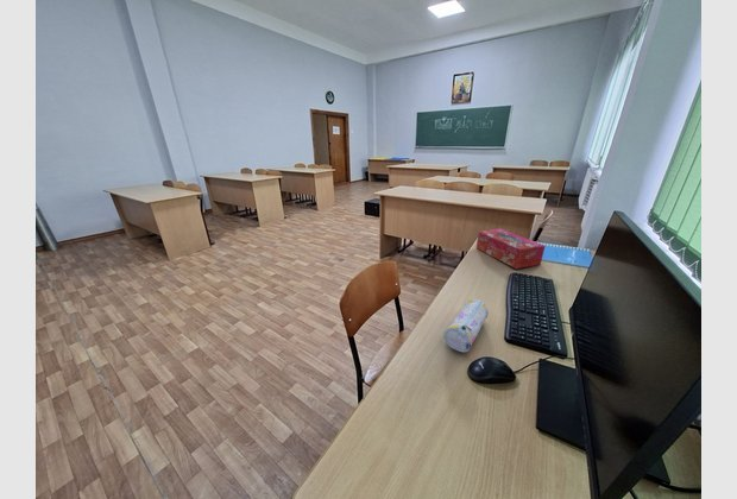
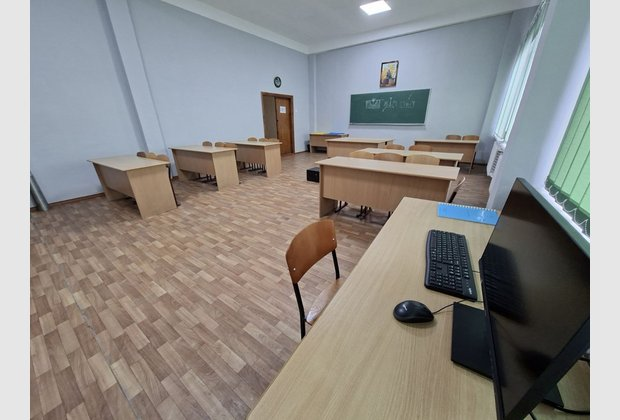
- pencil case (467, 323)
- tissue box (508, 246)
